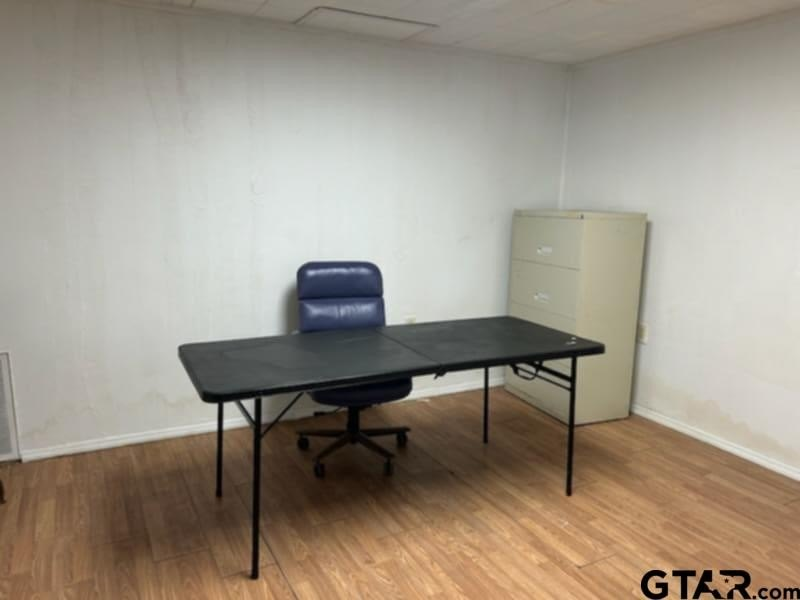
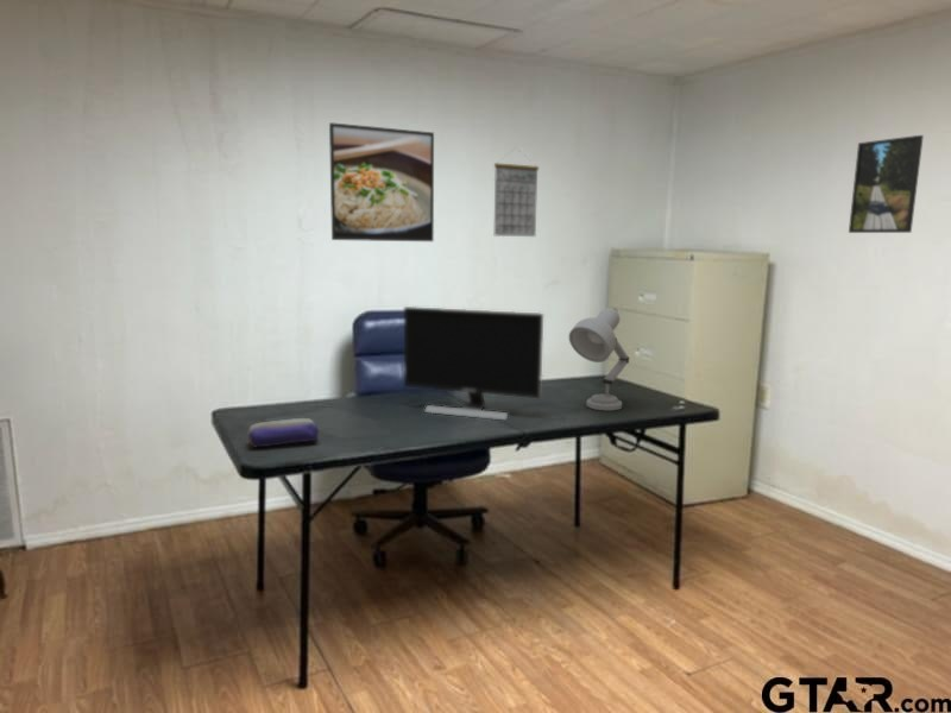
+ desk lamp (602, 358)
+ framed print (383, 184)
+ monitor (472, 360)
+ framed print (883, 185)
+ calendar (516, 191)
+ pencil case (284, 431)
